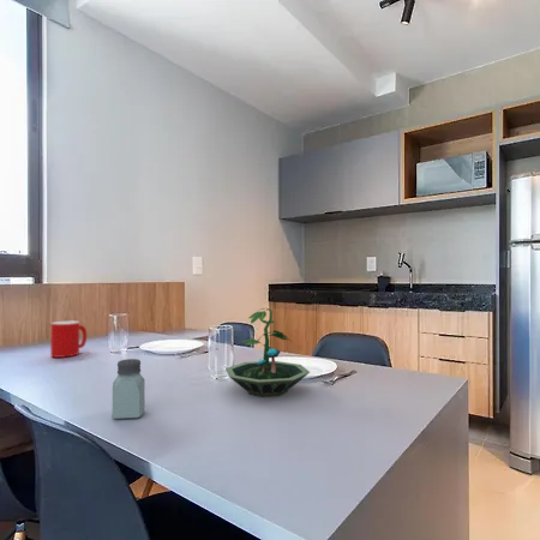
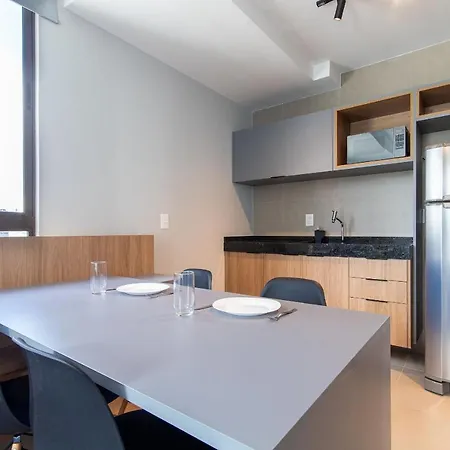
- cup (70, 337)
- terrarium (266, 324)
- saltshaker (128, 388)
